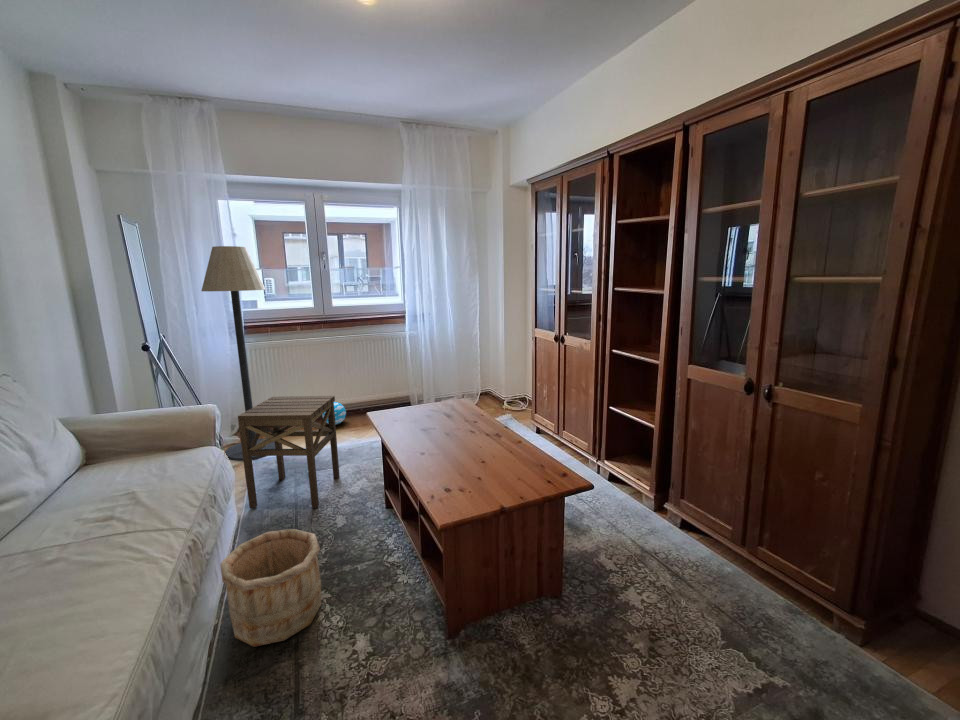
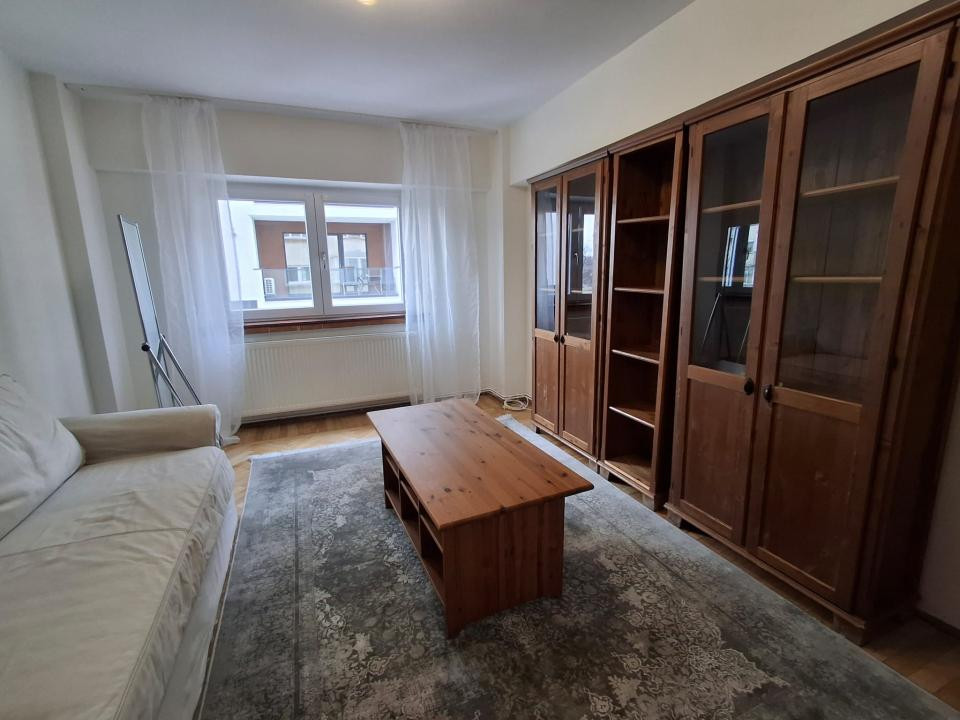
- floor lamp (242, 353)
- side table (294, 449)
- decorative ball (335, 413)
- wooden bucket (274, 583)
